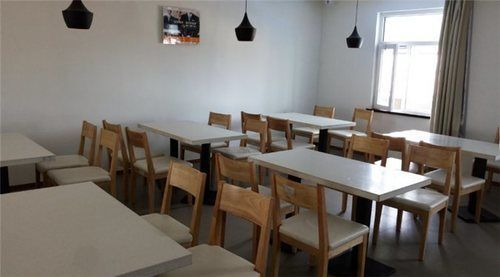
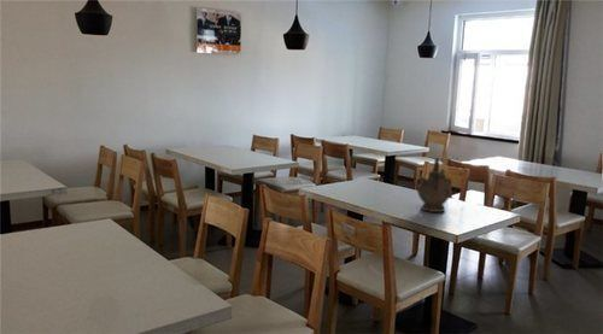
+ ceremonial vessel (435, 184)
